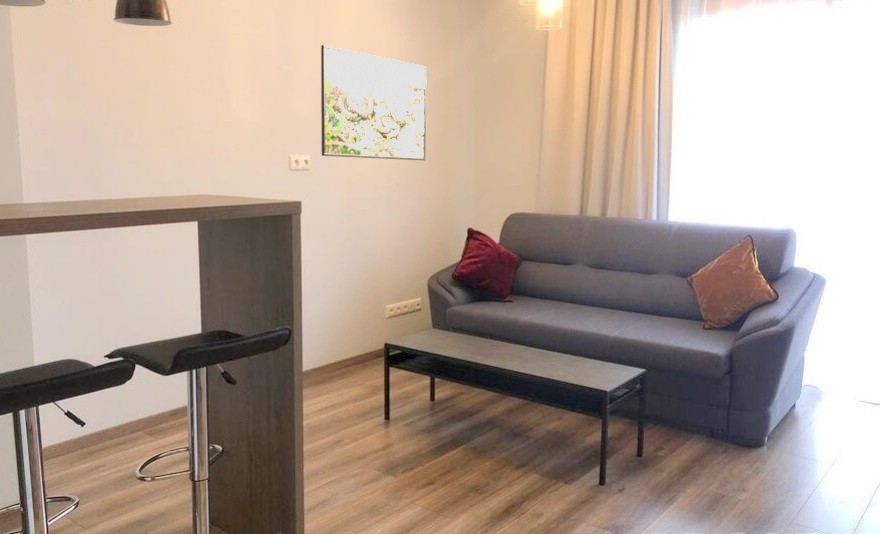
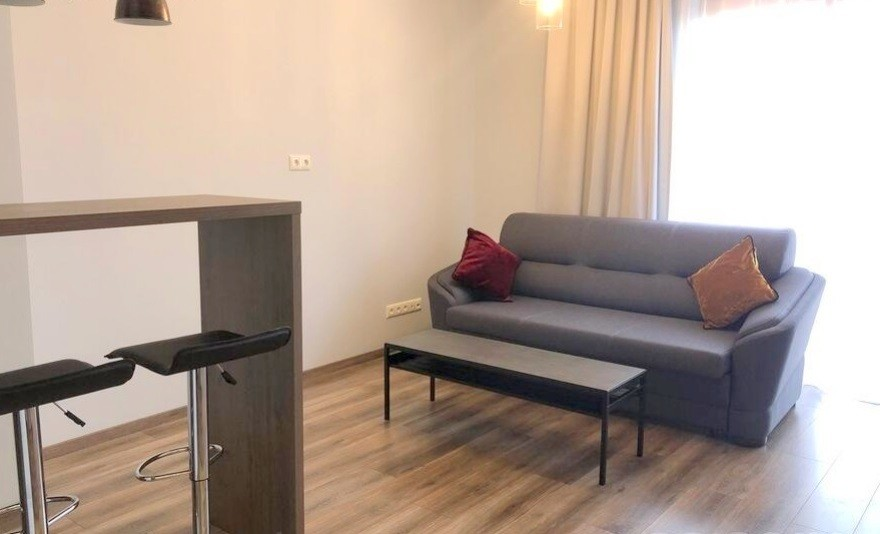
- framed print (377, 107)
